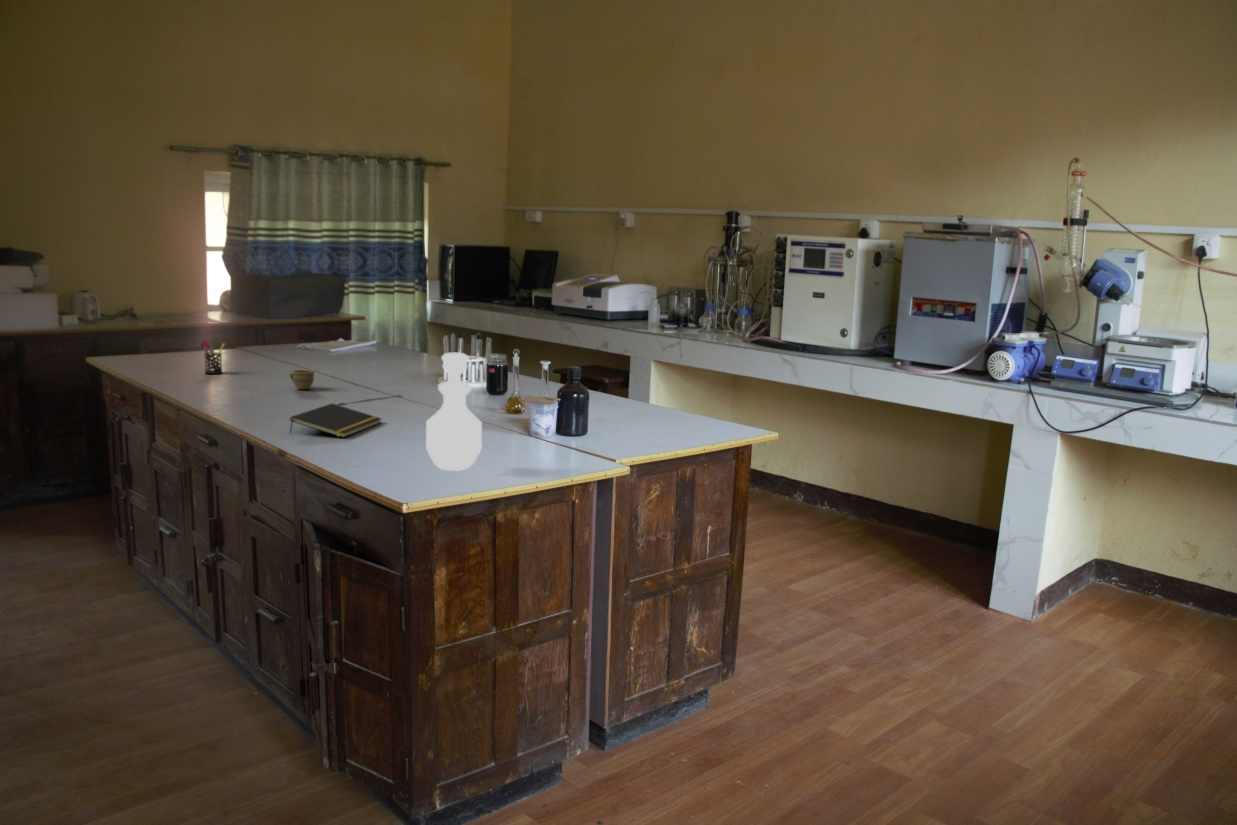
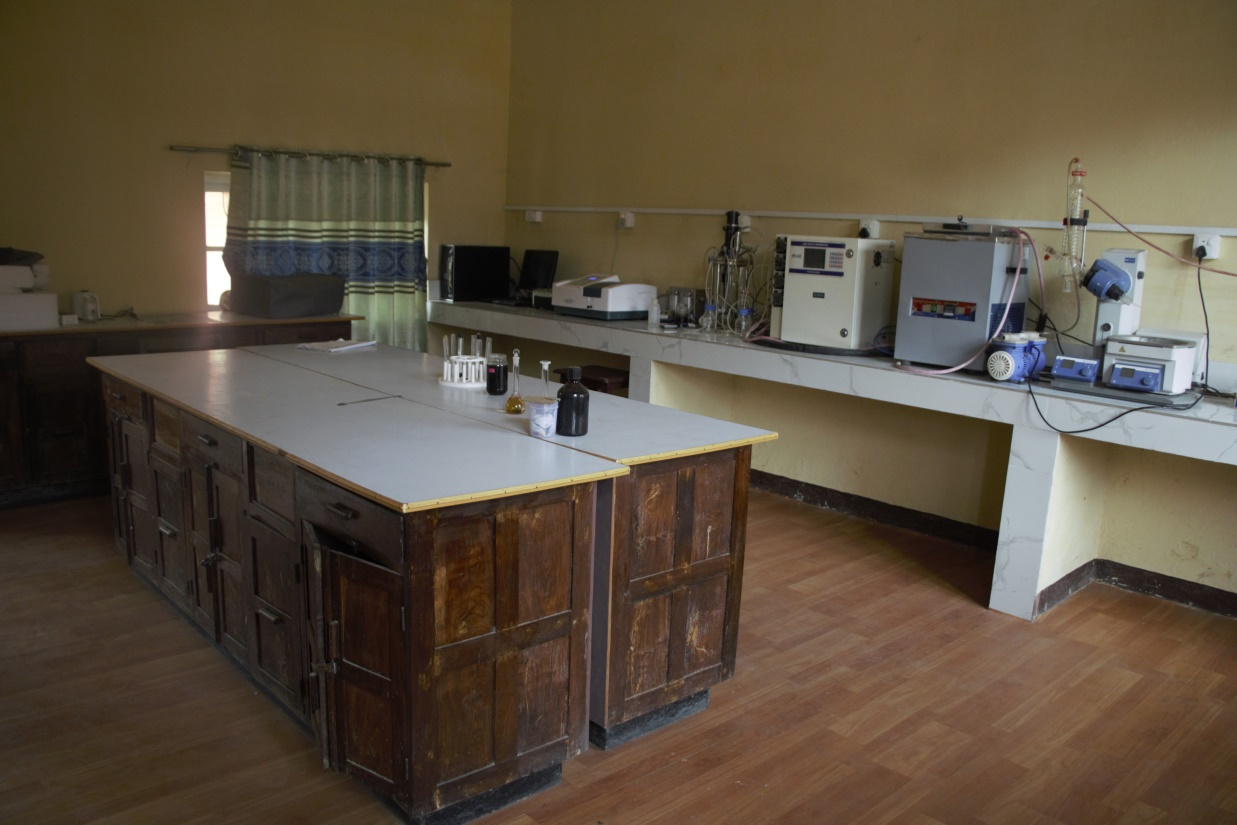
- cup (301, 379)
- bottle (454, 411)
- pen holder (211, 356)
- notepad (337, 419)
